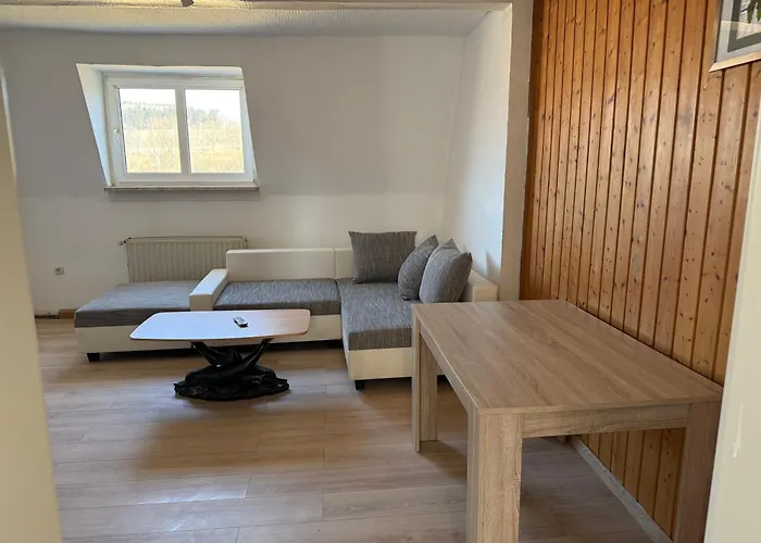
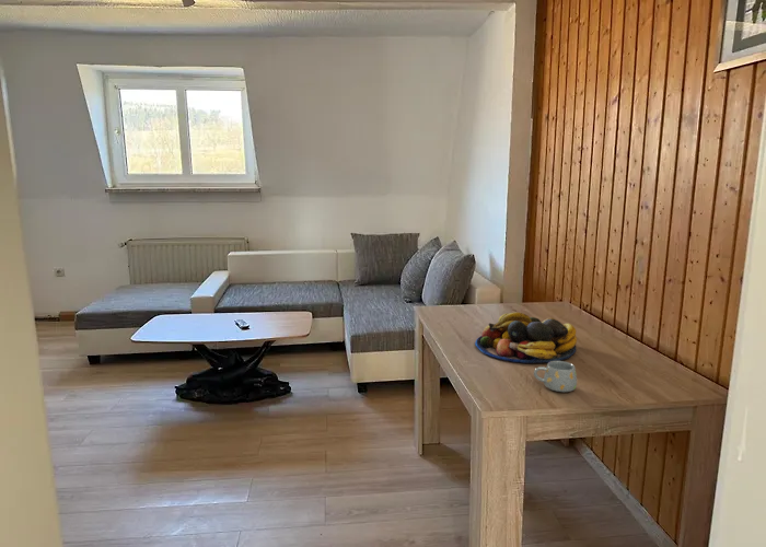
+ mug (555, 376)
+ fruit bowl (524, 329)
